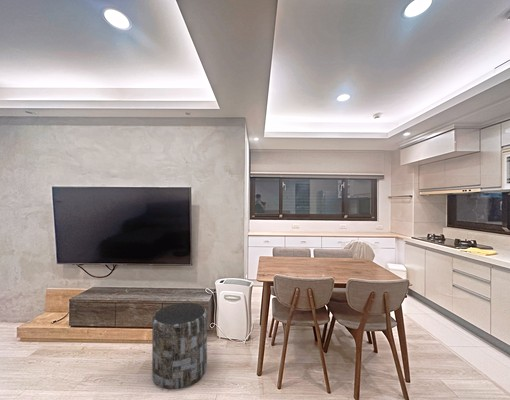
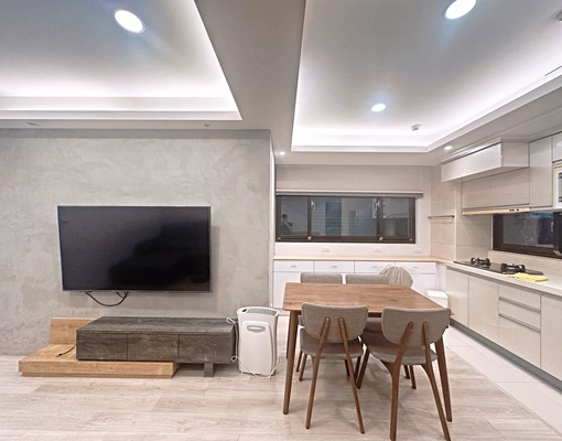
- side table (180, 341)
